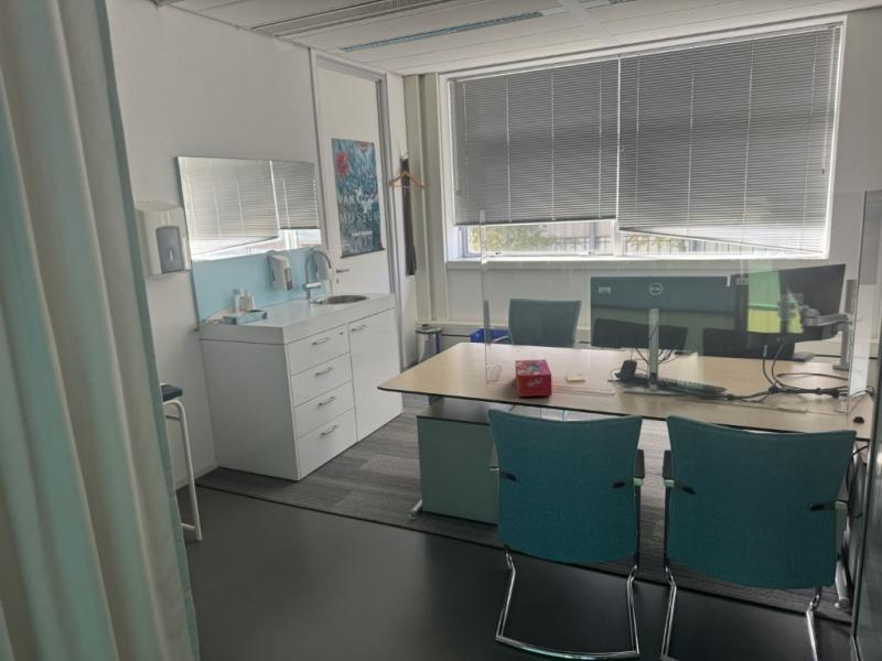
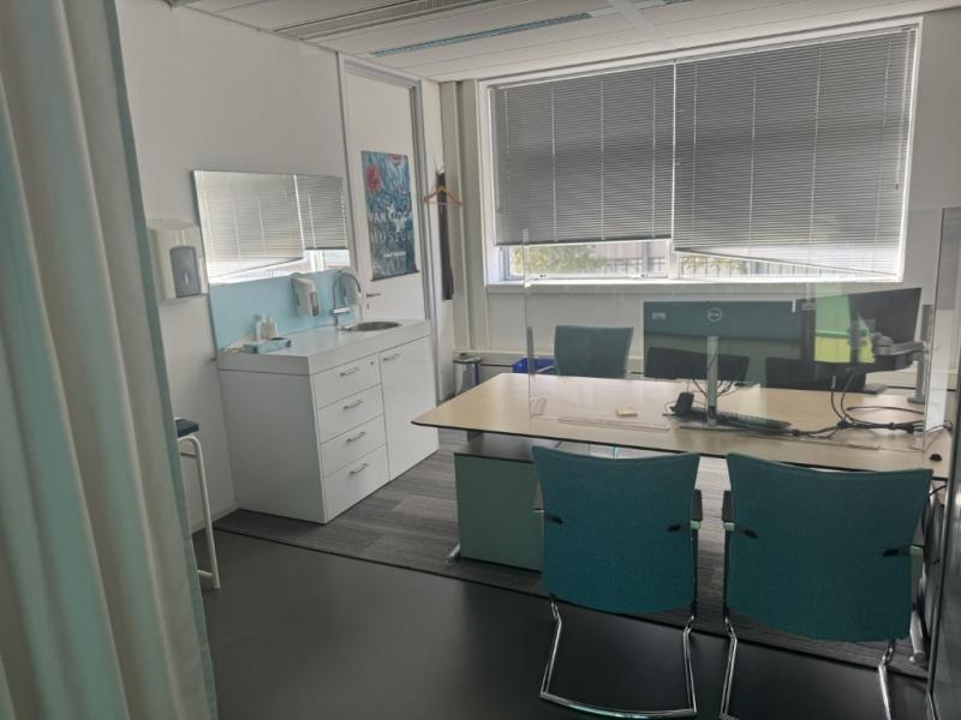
- tissue box (533, 377)
